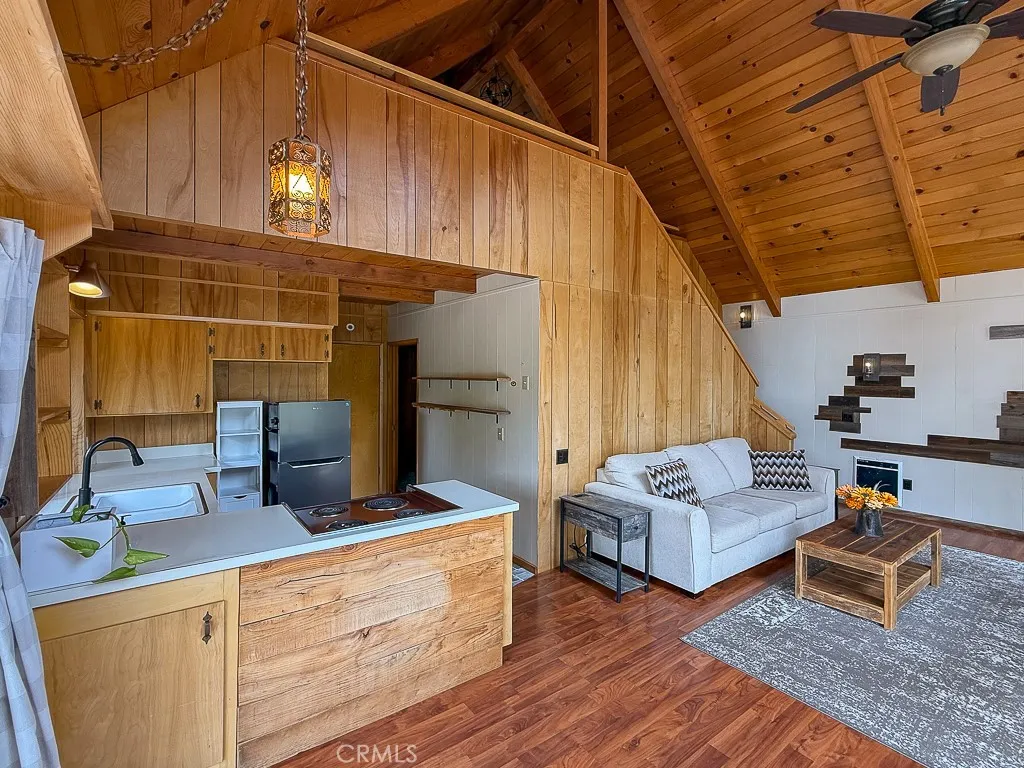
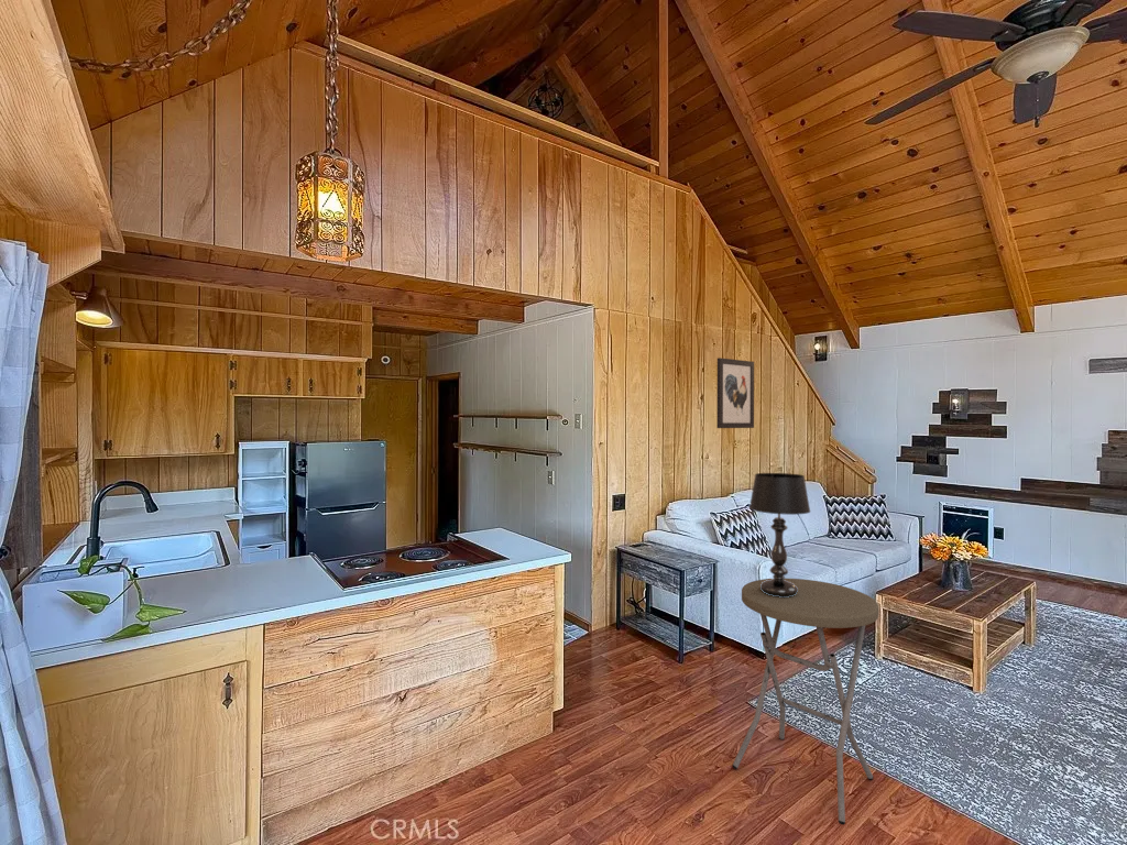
+ table lamp (778, 533)
+ wall art (735, 394)
+ side table (813, 668)
